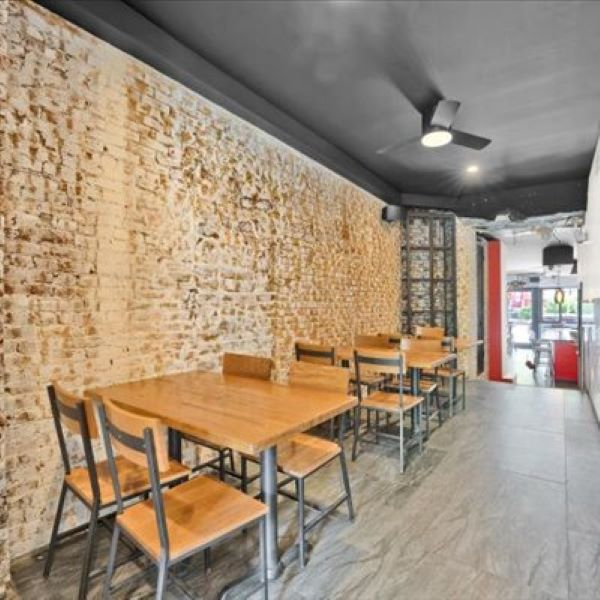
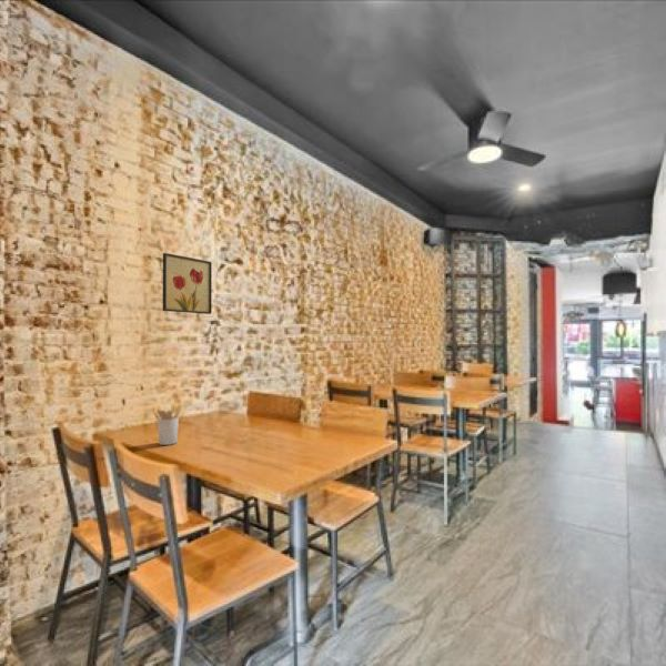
+ utensil holder (167, 425)
+ wall art (188, 284)
